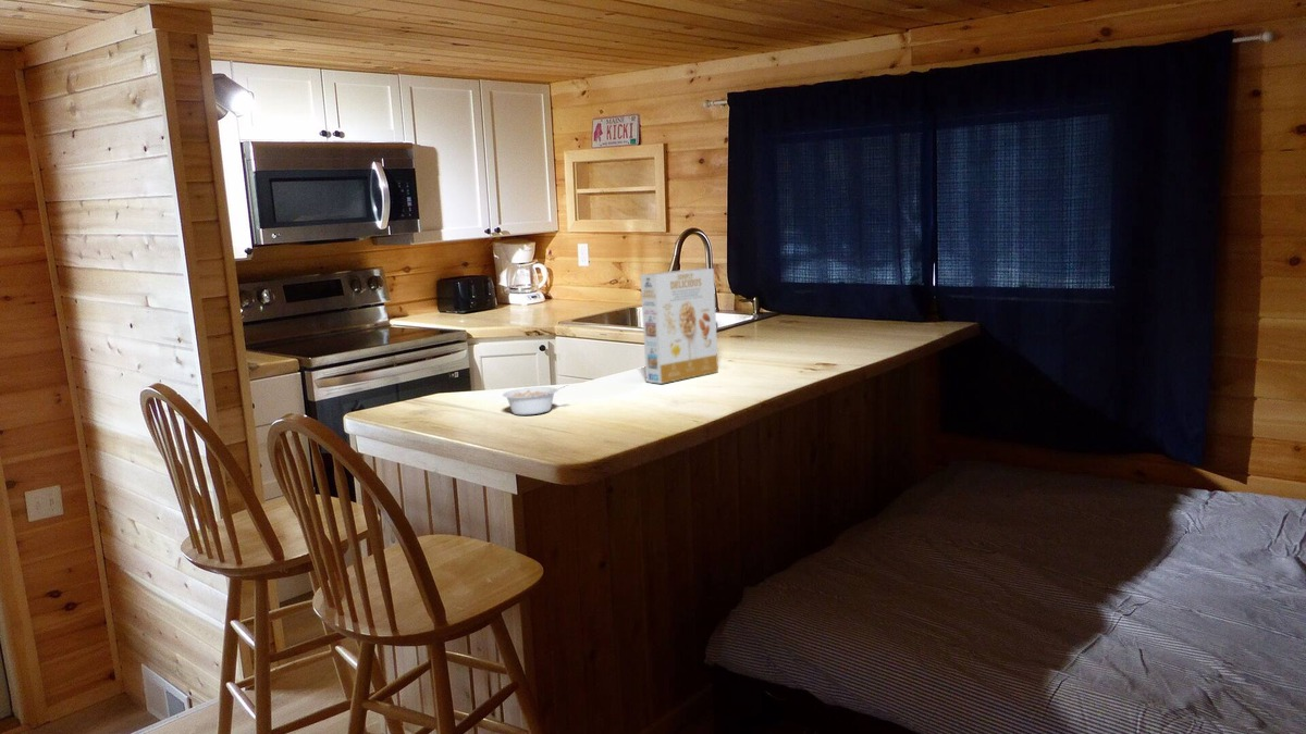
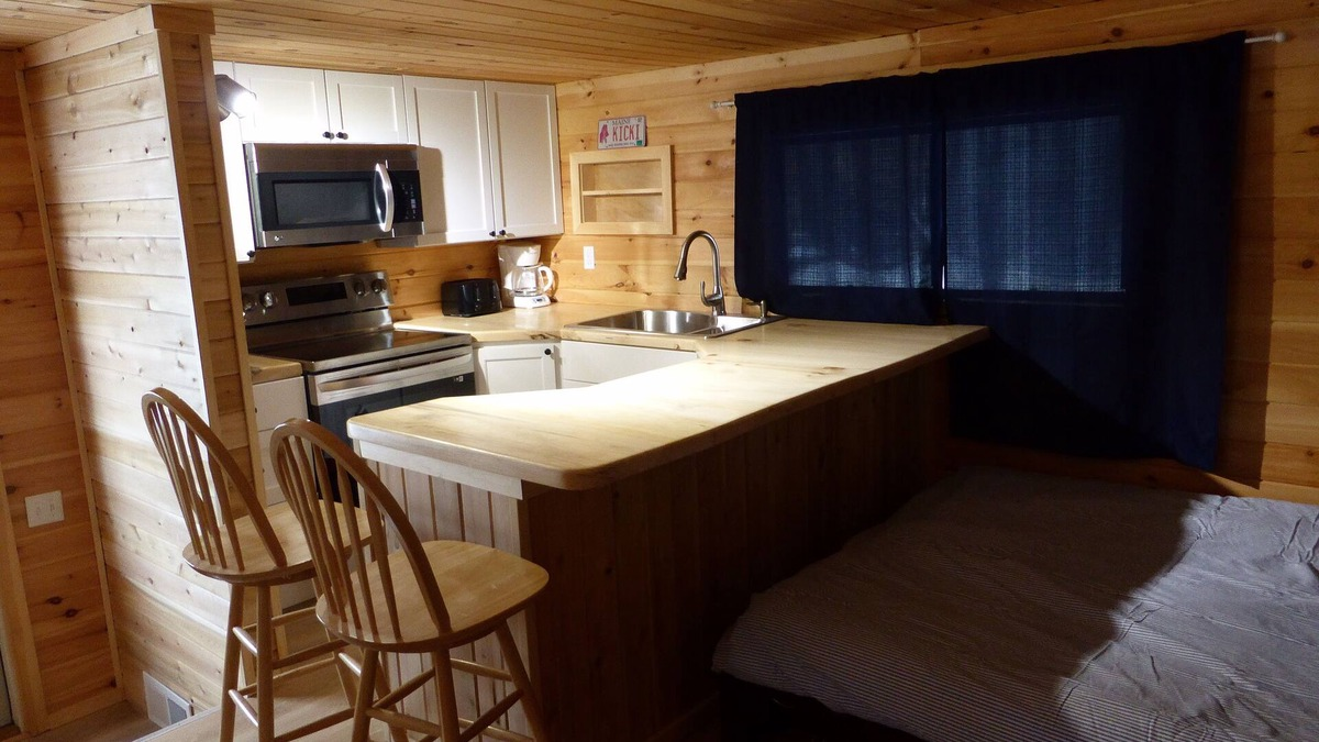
- legume (532, 399)
- cereal box (680, 324)
